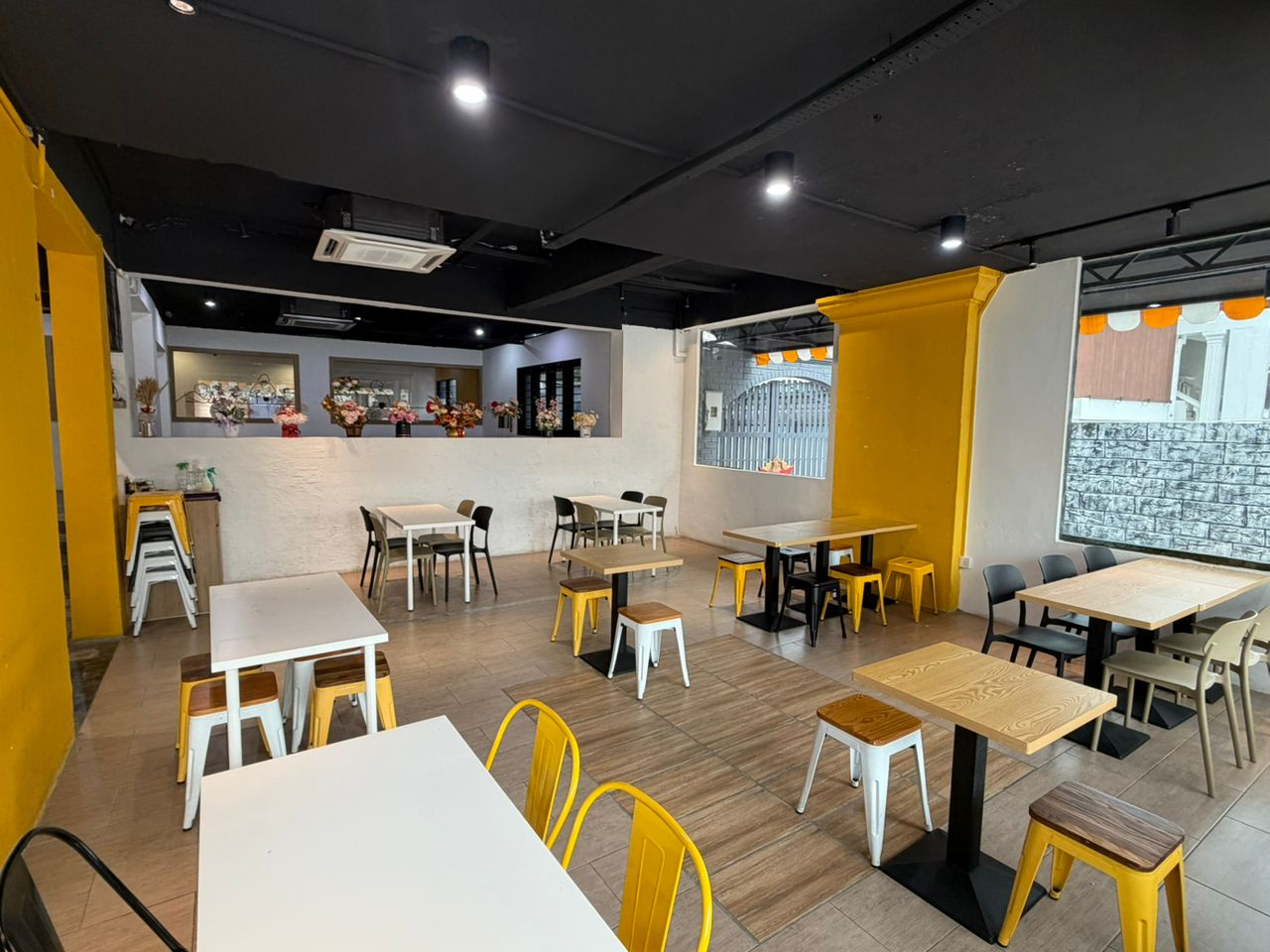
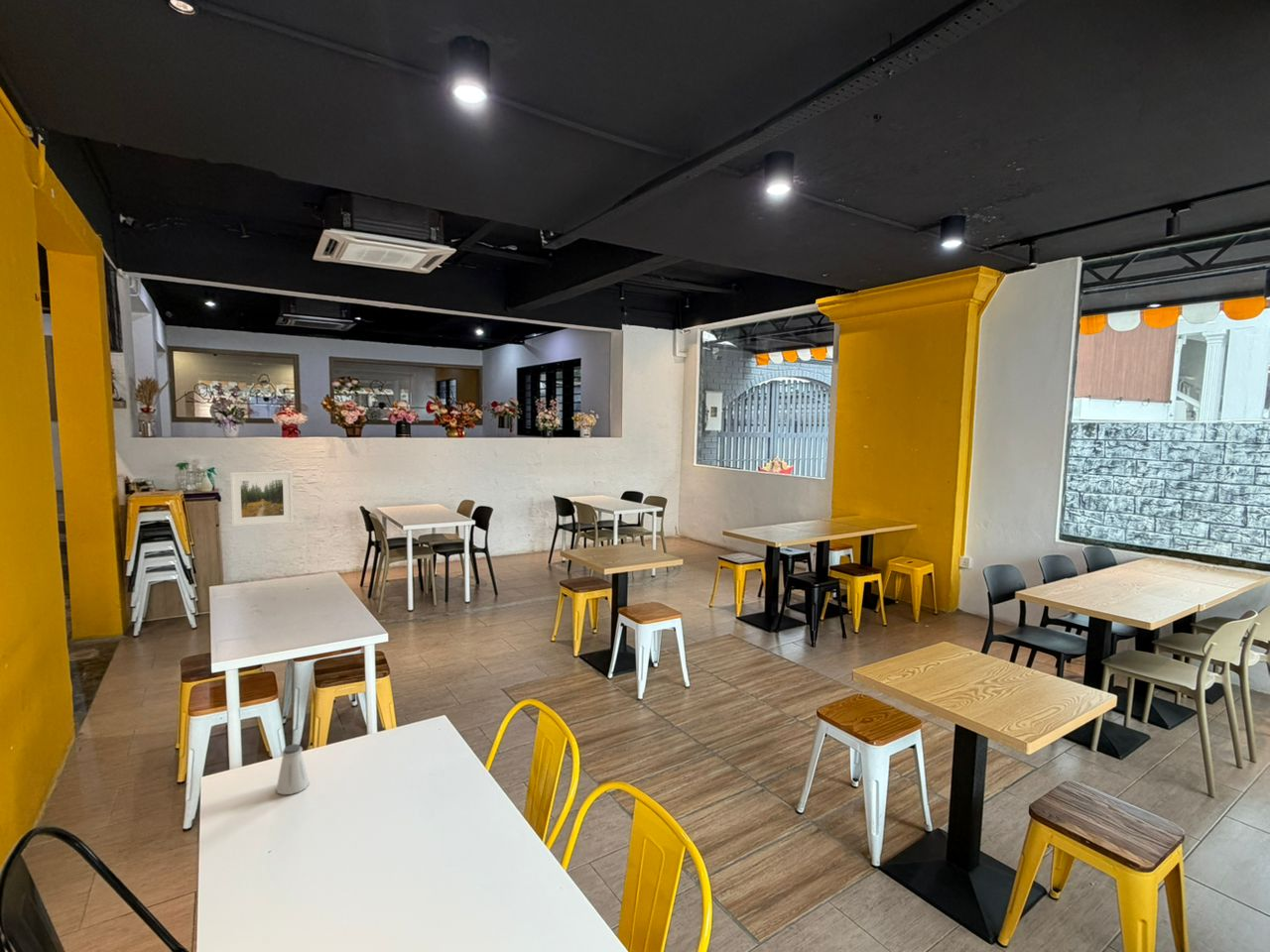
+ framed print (262, 498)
+ saltshaker (292, 767)
